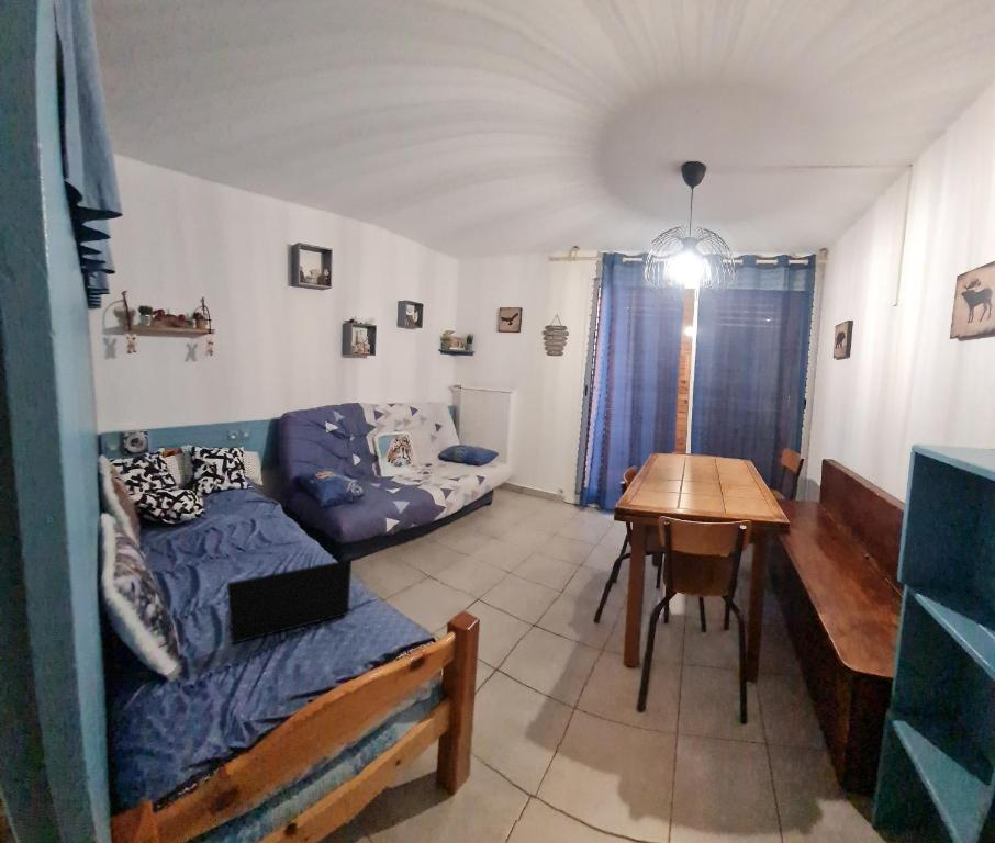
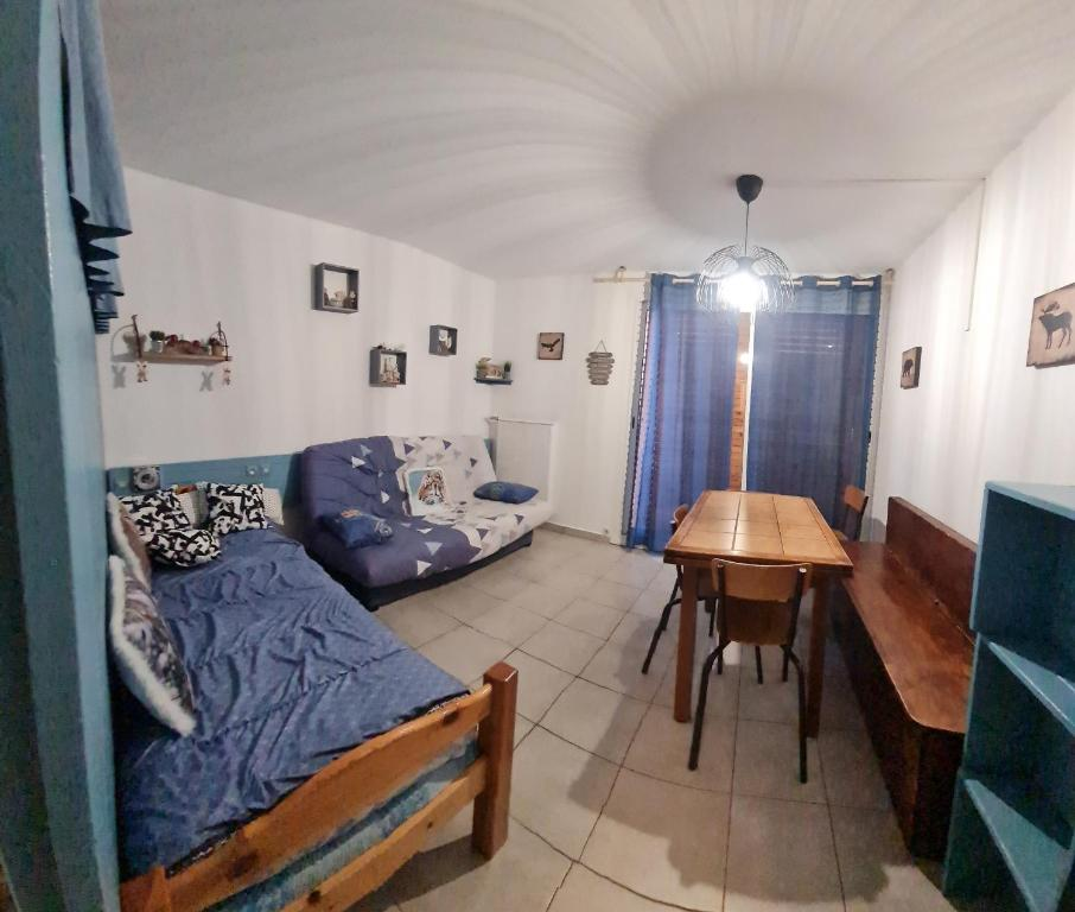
- laptop (290, 585)
